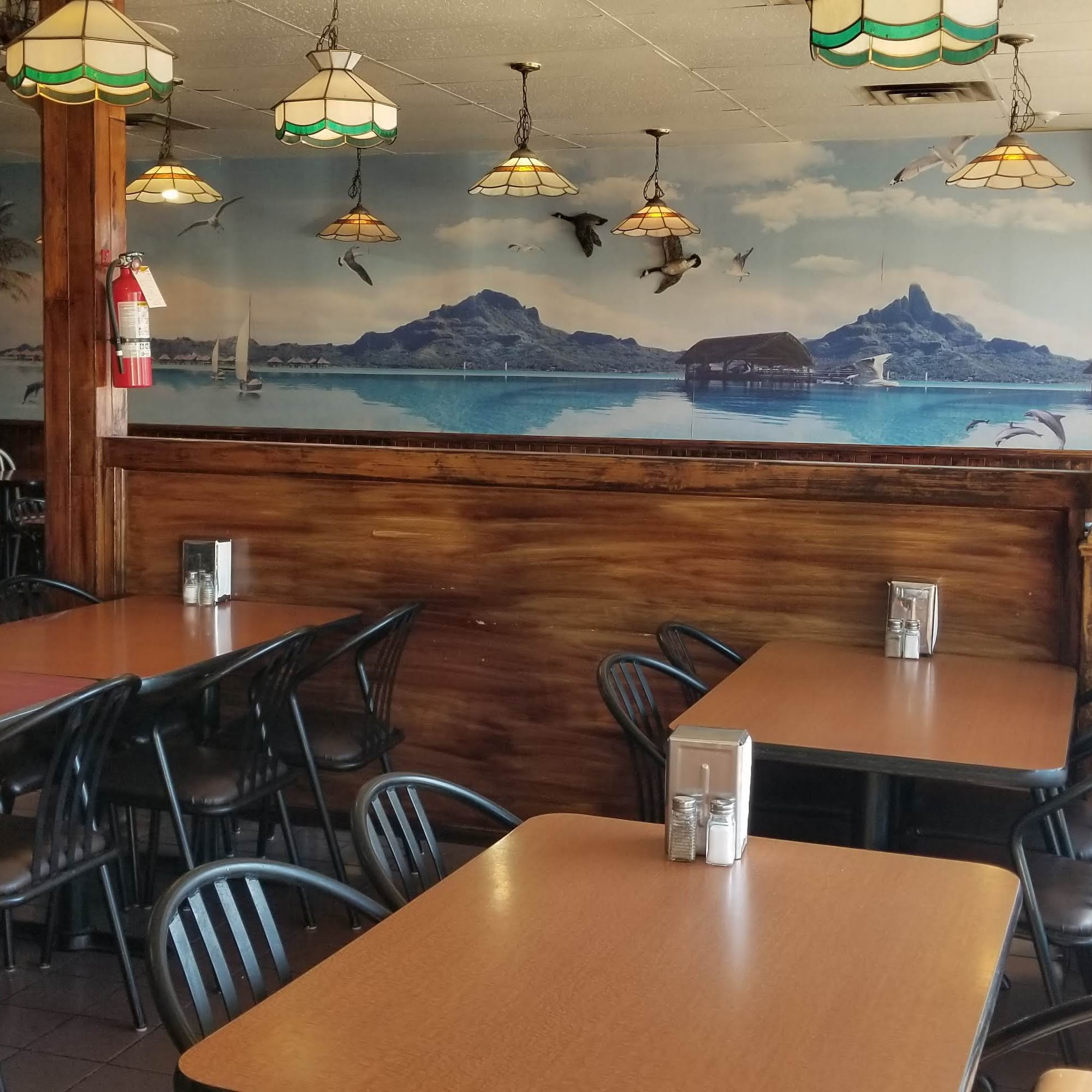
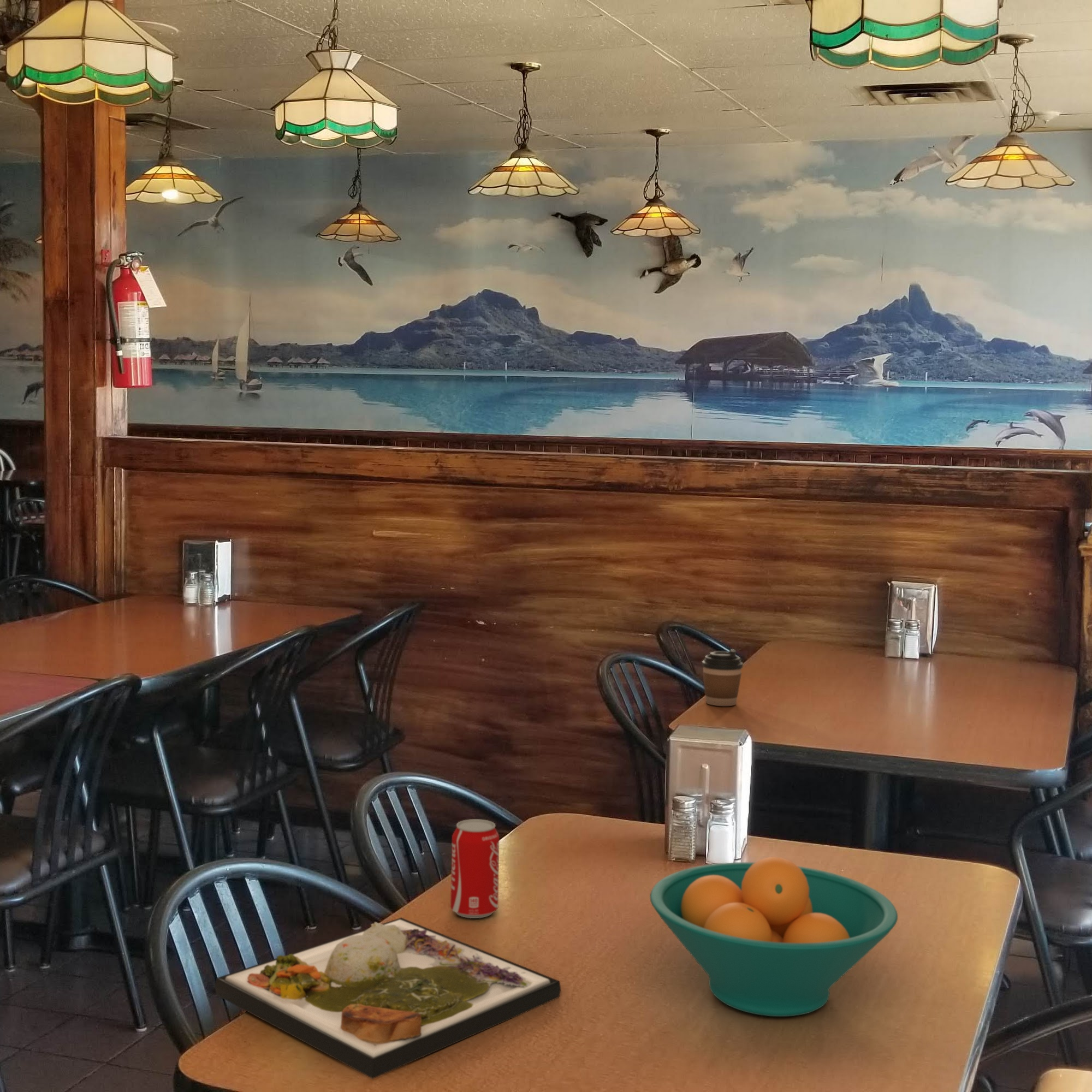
+ fruit bowl (771, 926)
+ coffee cup (722, 676)
+ dinner plate (389, 975)
+ beverage can (475, 868)
